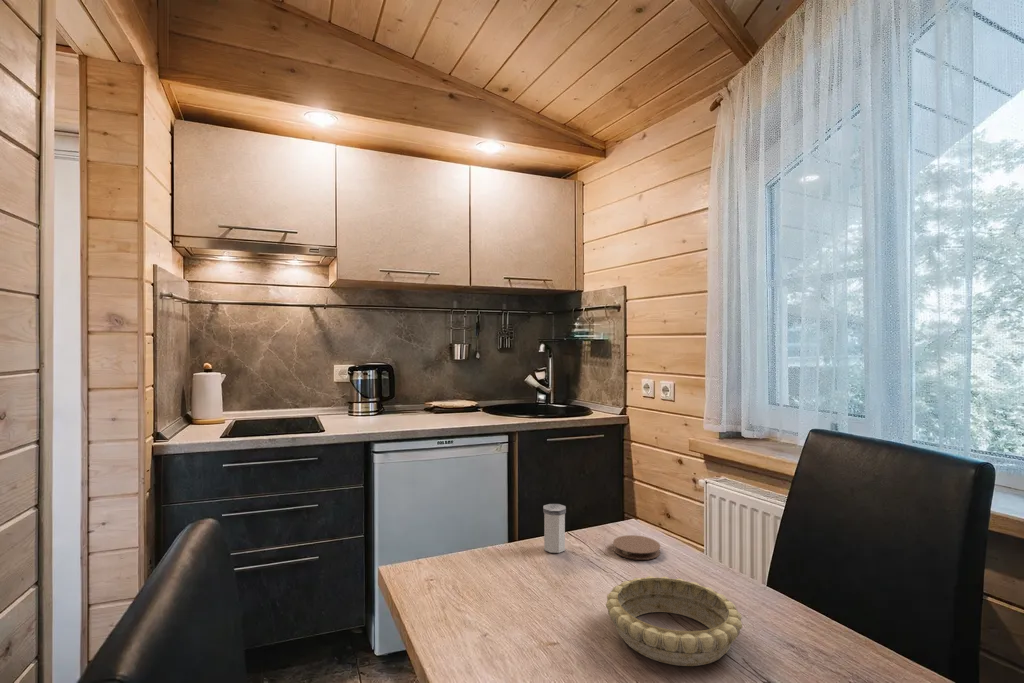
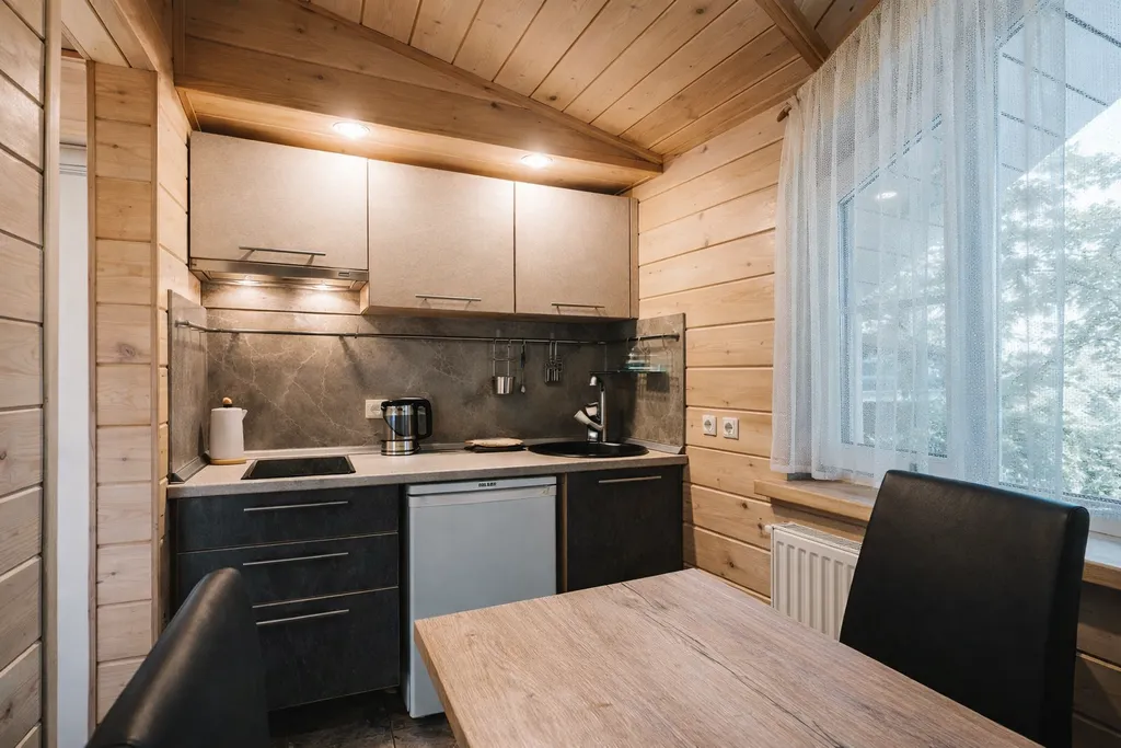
- coaster (636, 547)
- salt shaker (554, 527)
- decorative bowl (671, 612)
